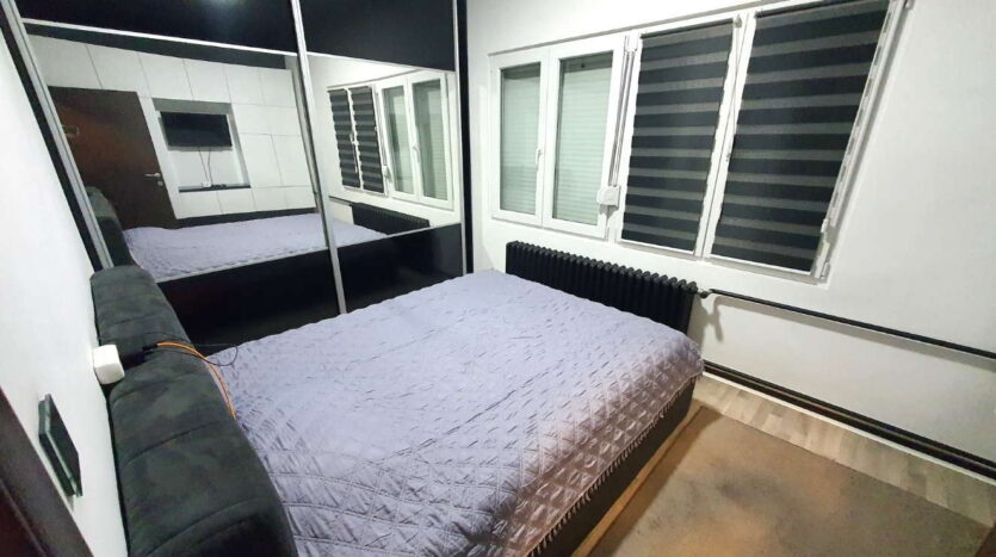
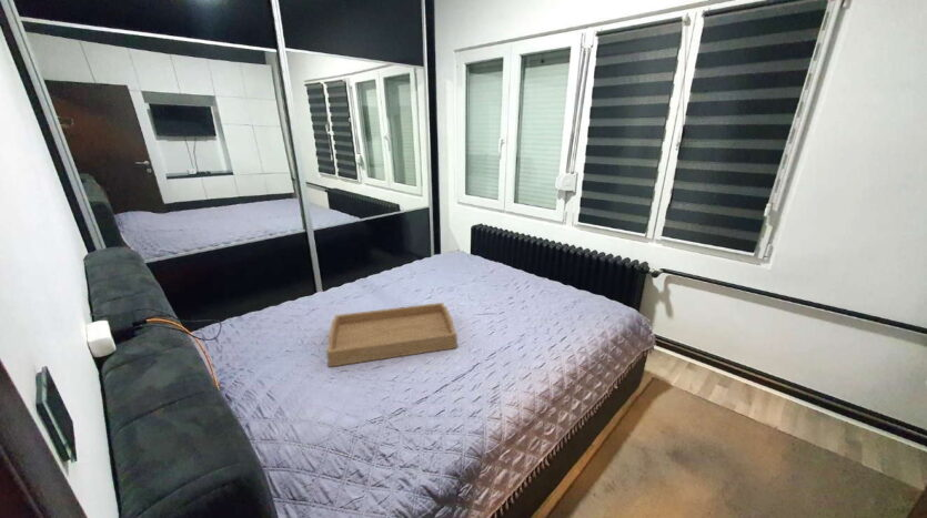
+ serving tray (392, 328)
